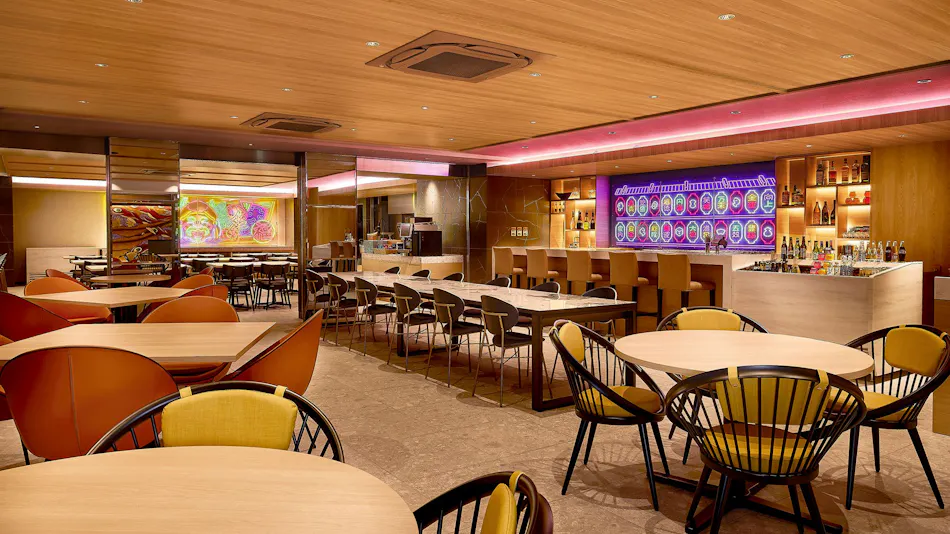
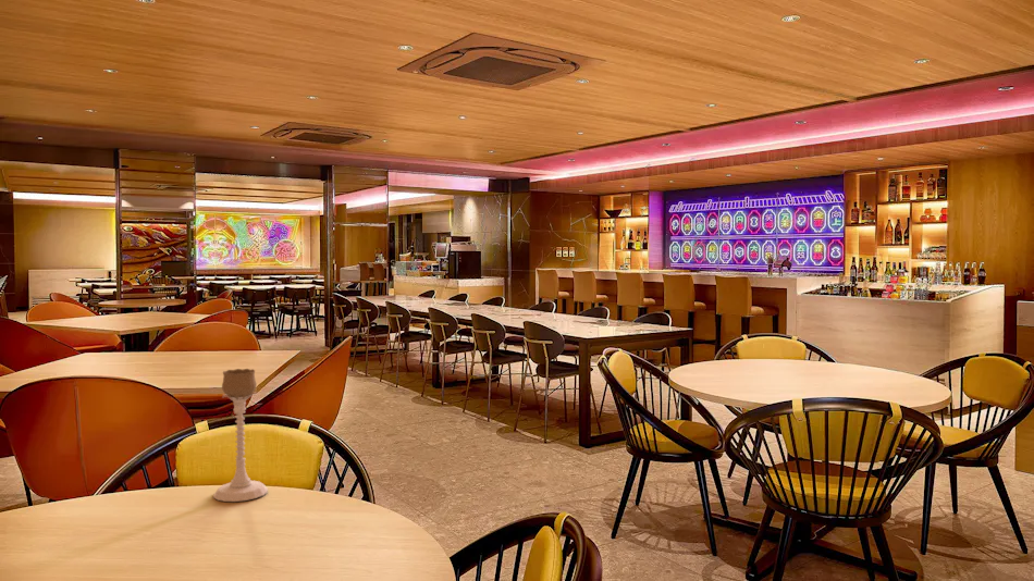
+ candle holder (239, 432)
